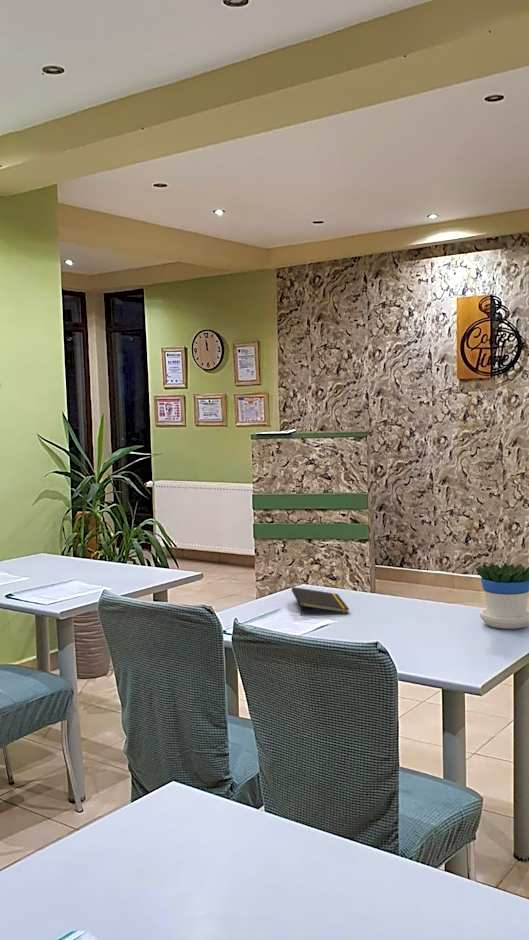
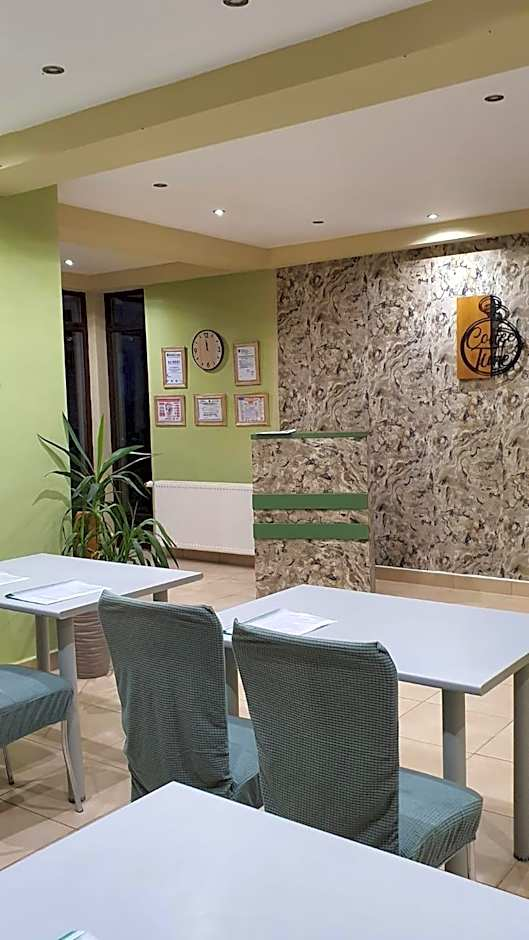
- notepad (319, 599)
- flowerpot (506, 595)
